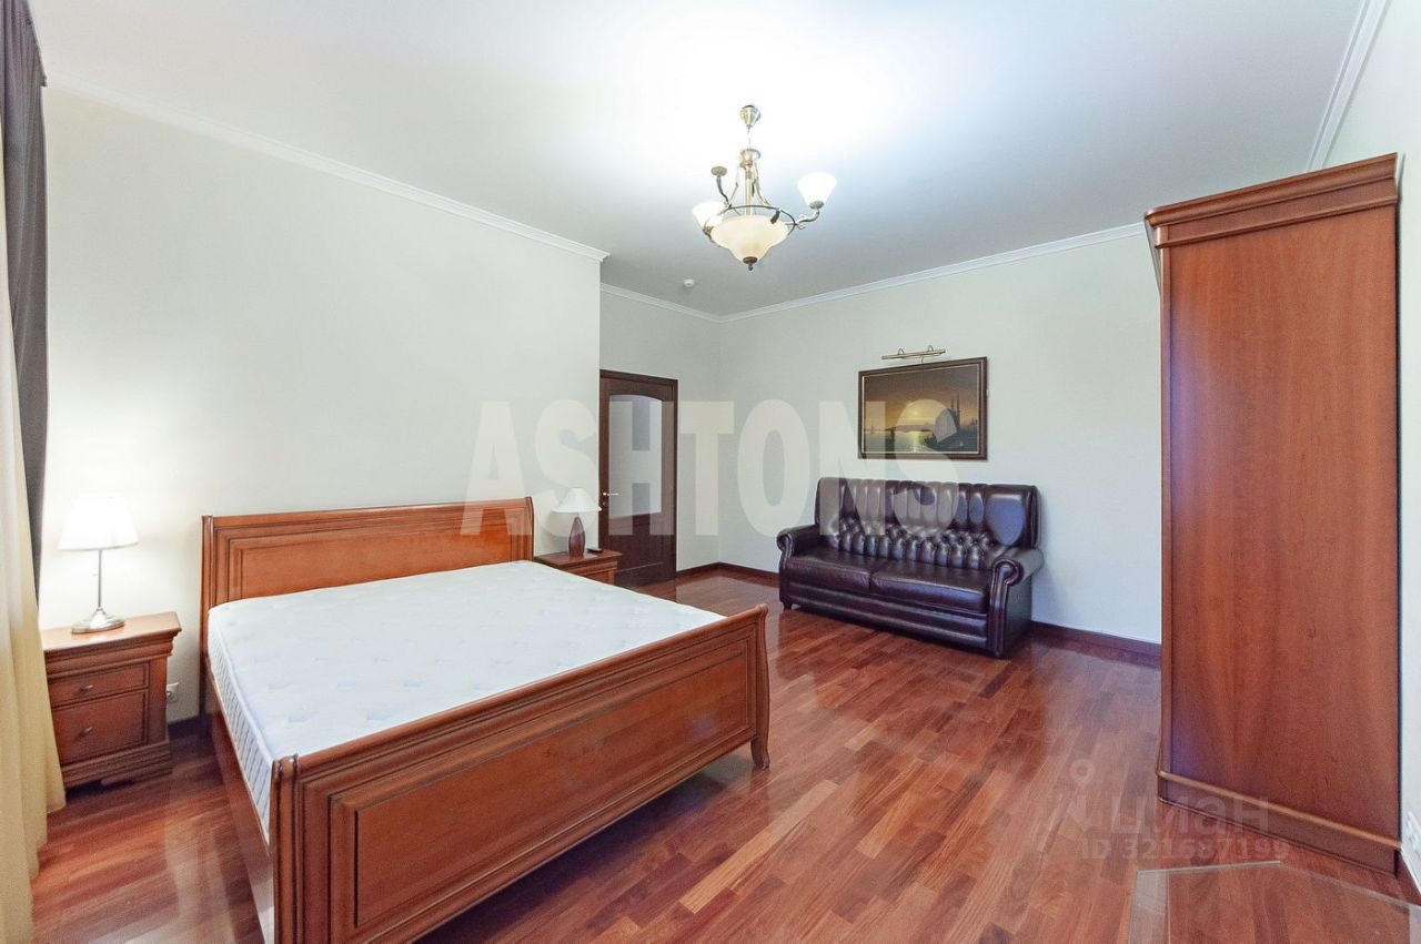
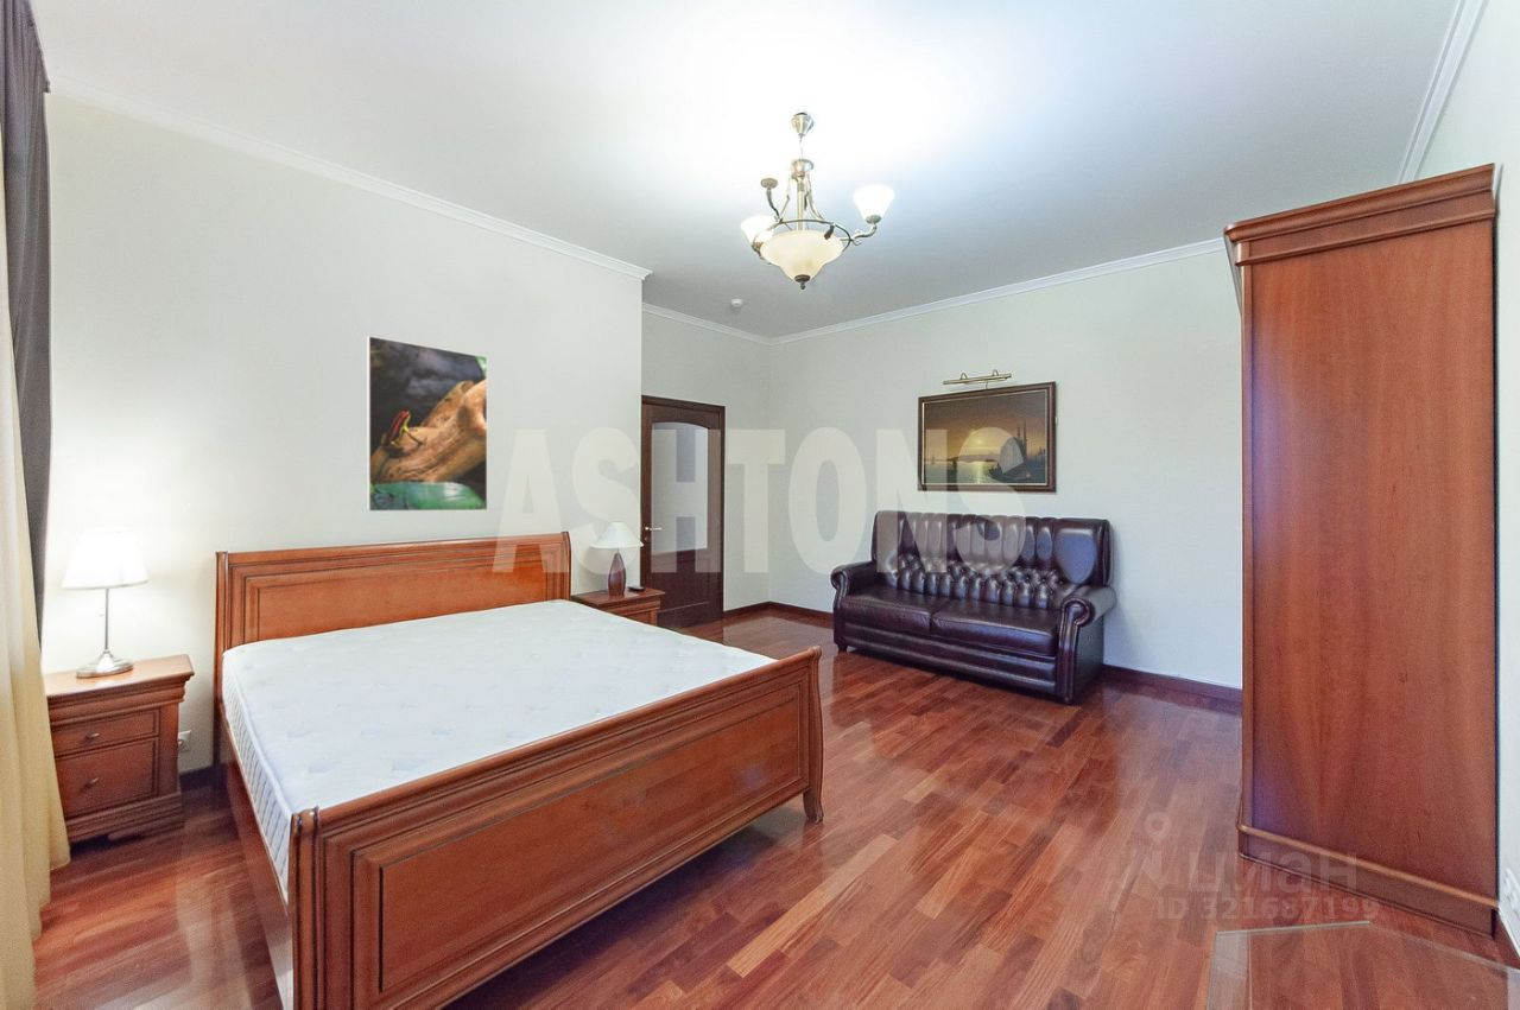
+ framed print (431, 428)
